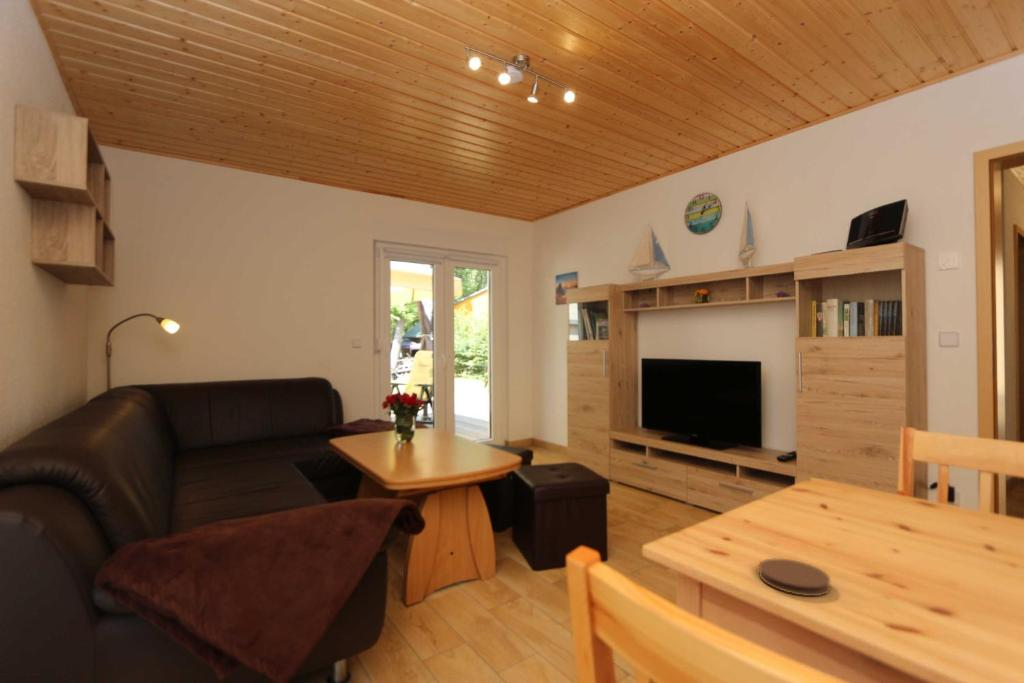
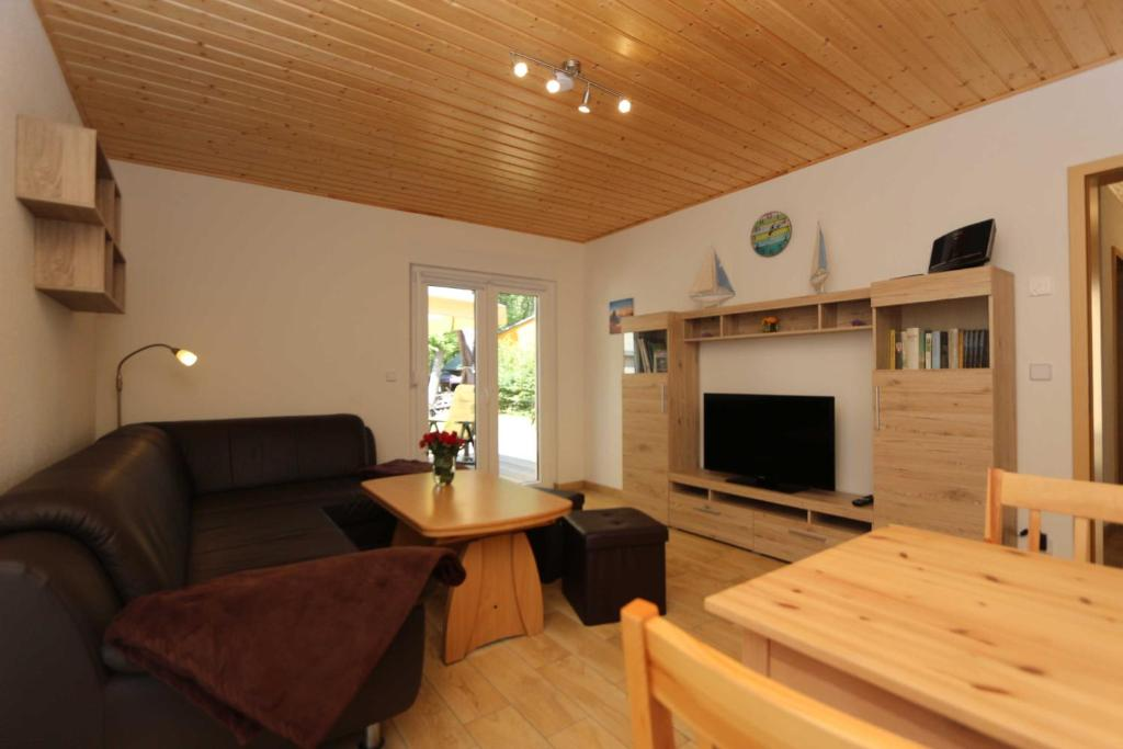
- coaster (793, 576)
